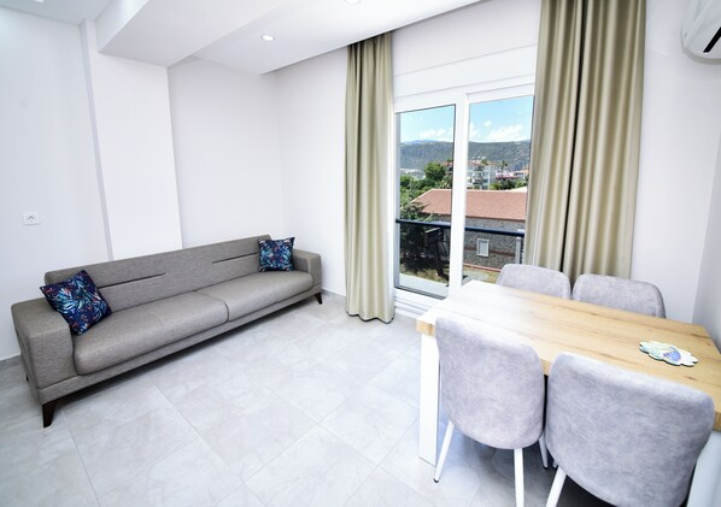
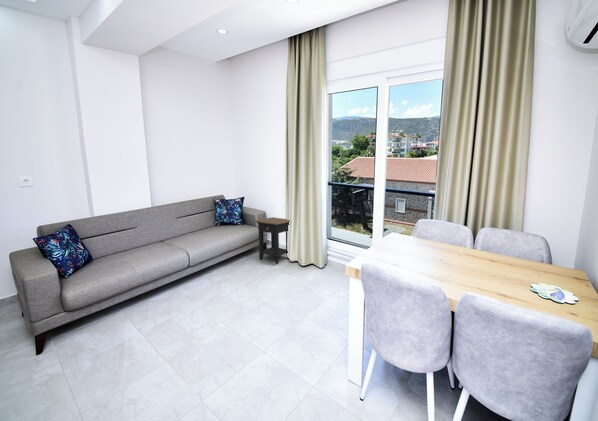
+ side table (274, 239)
